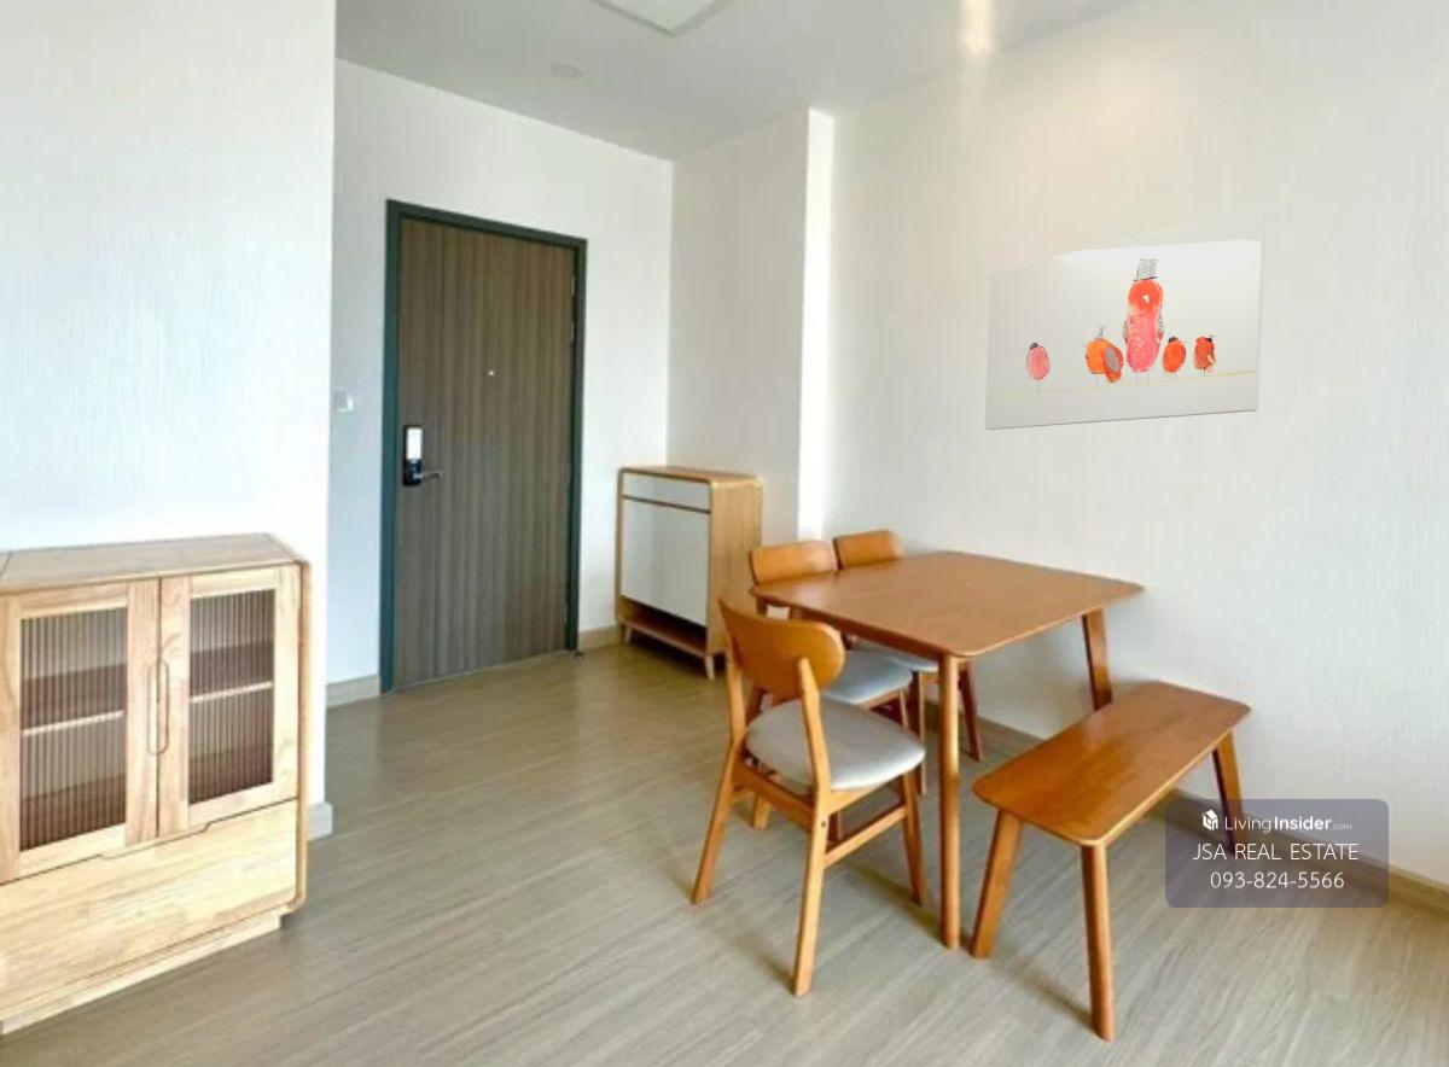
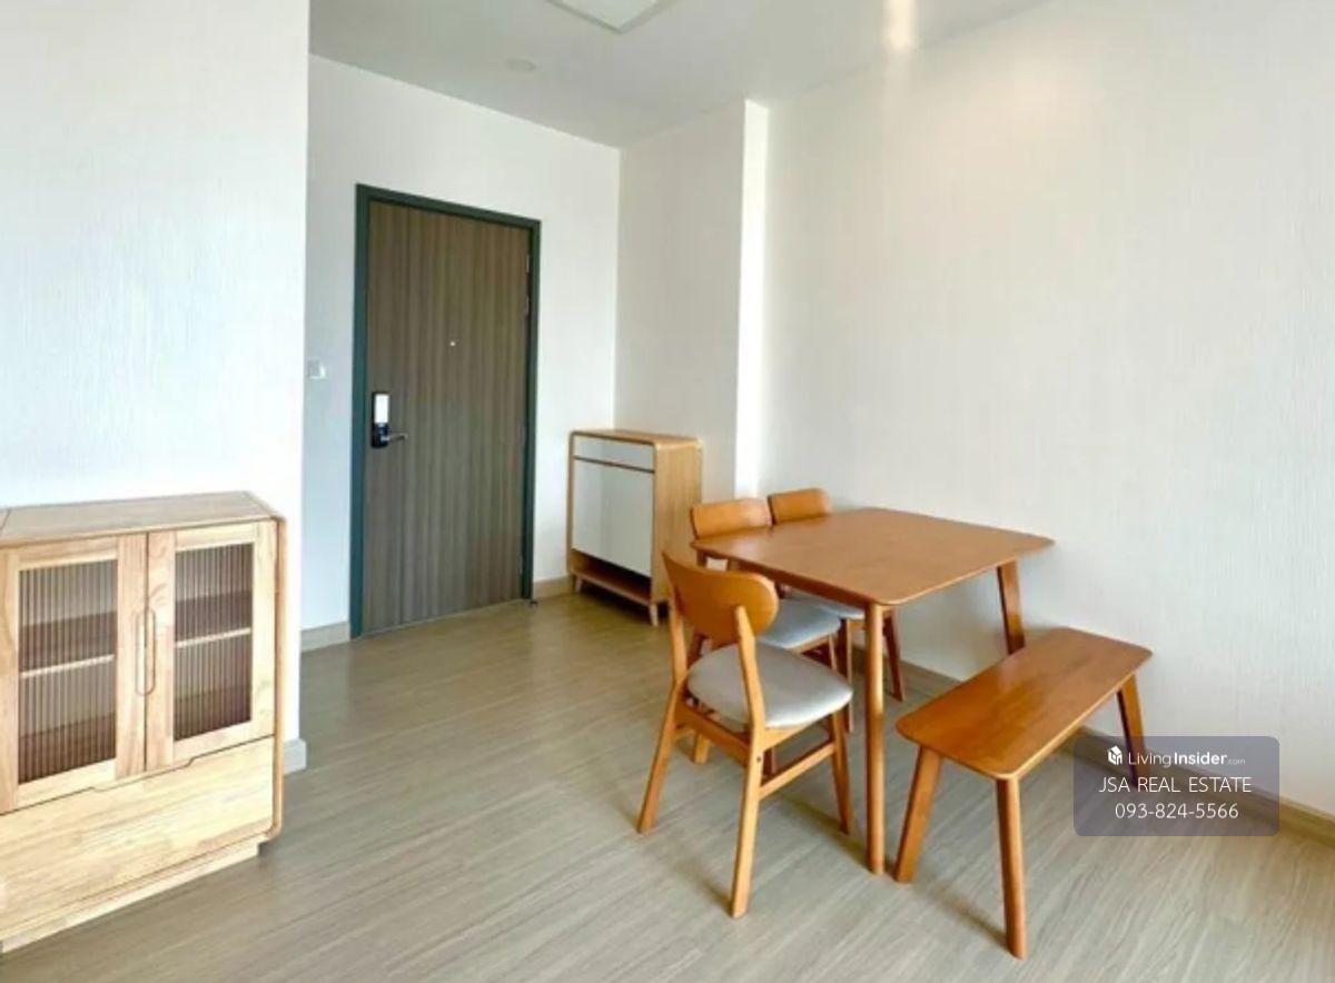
- wall art (1107, 333)
